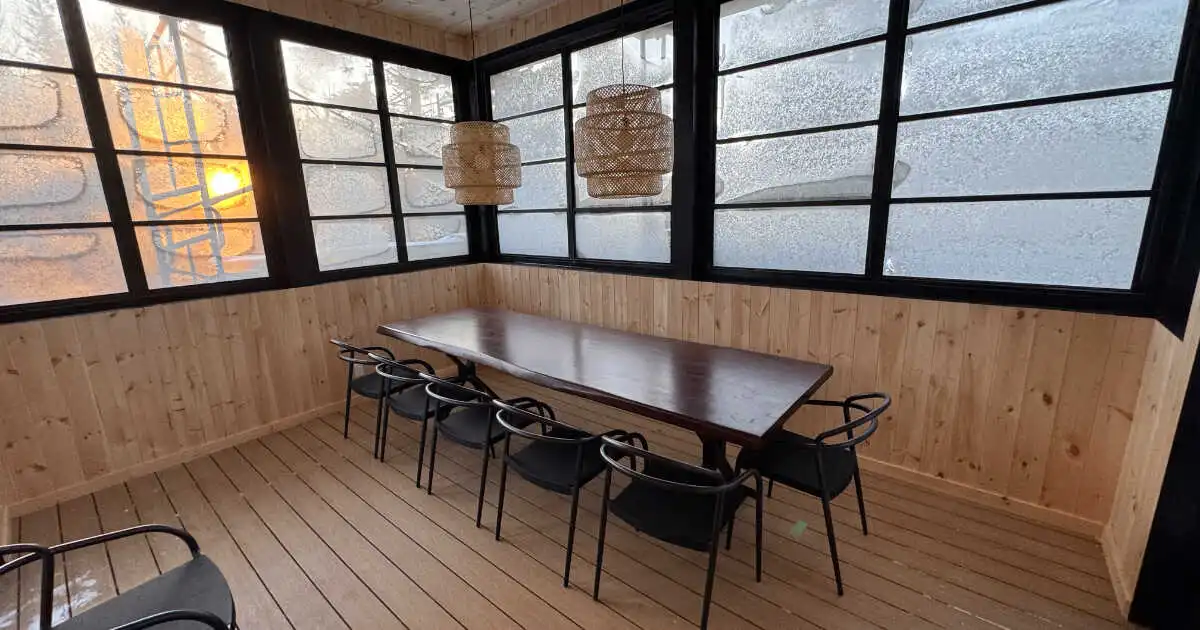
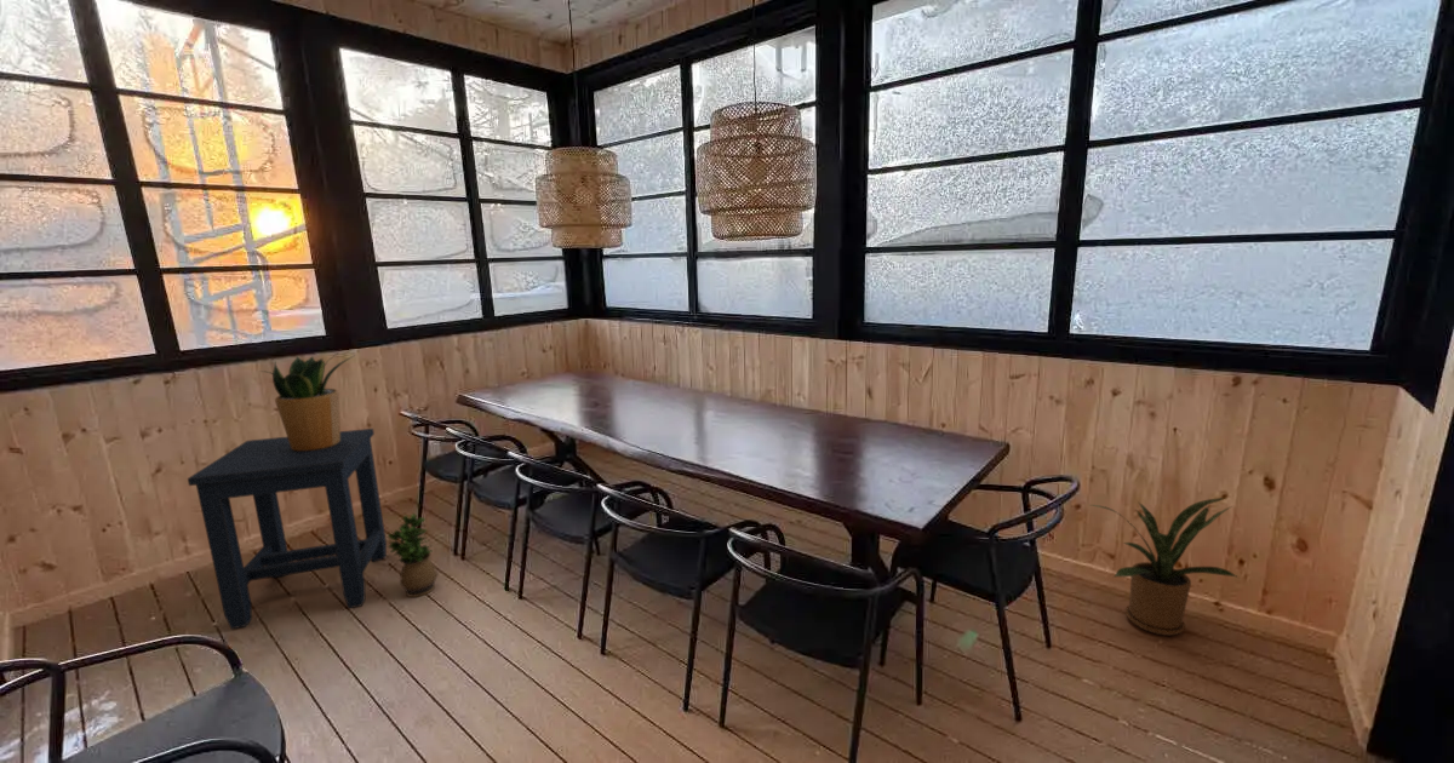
+ house plant (1158, 556)
+ potted plant (411, 555)
+ potted plant (314, 398)
+ side table (282, 526)
